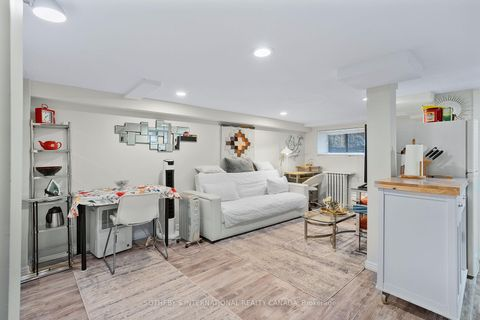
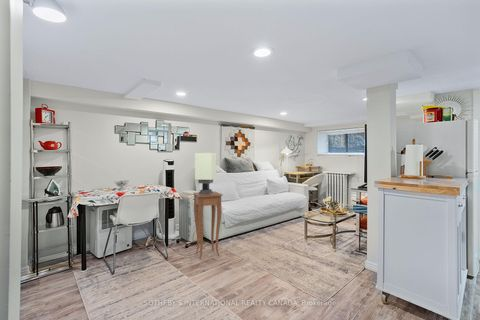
+ side table (211, 224)
+ table lamp (205, 172)
